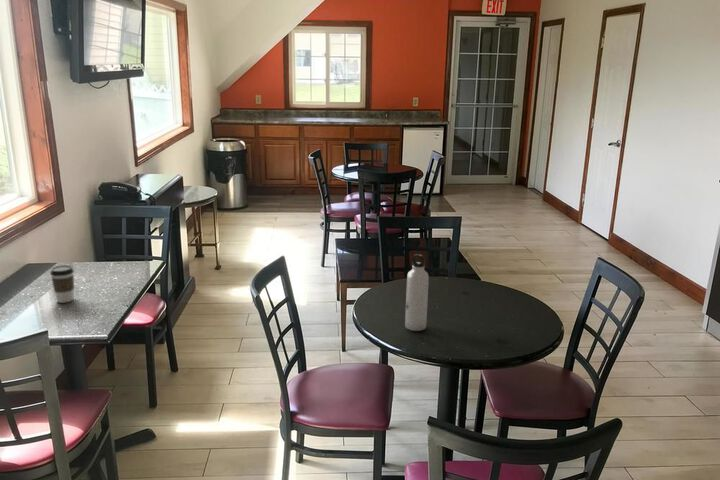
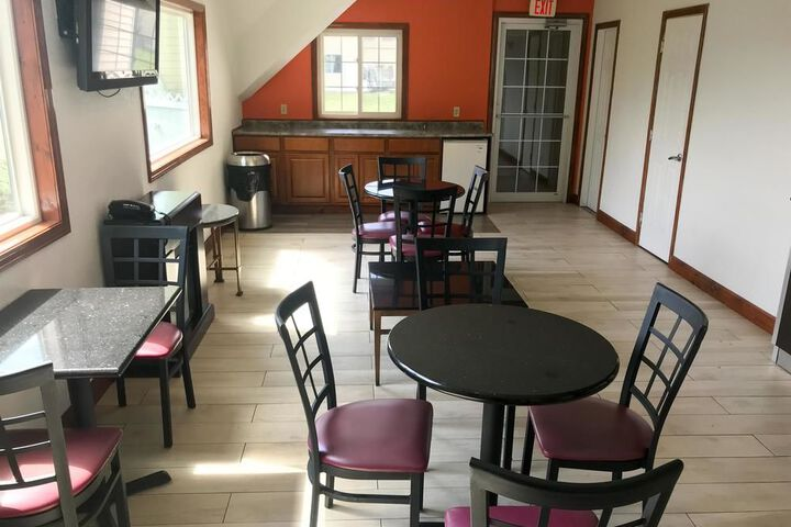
- coffee cup (63, 284)
- water bottle (417, 291)
